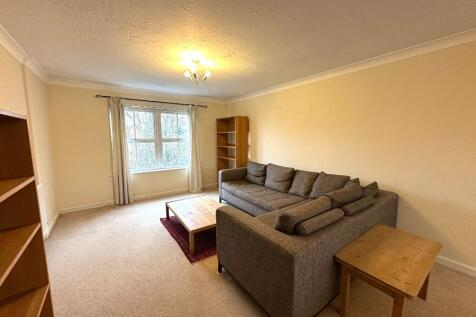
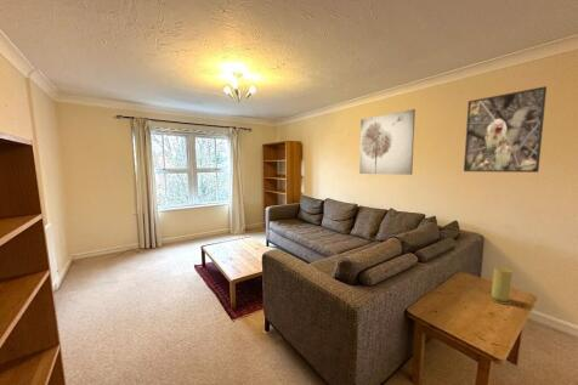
+ wall art (384, 145)
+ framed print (500, 134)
+ candle (500, 283)
